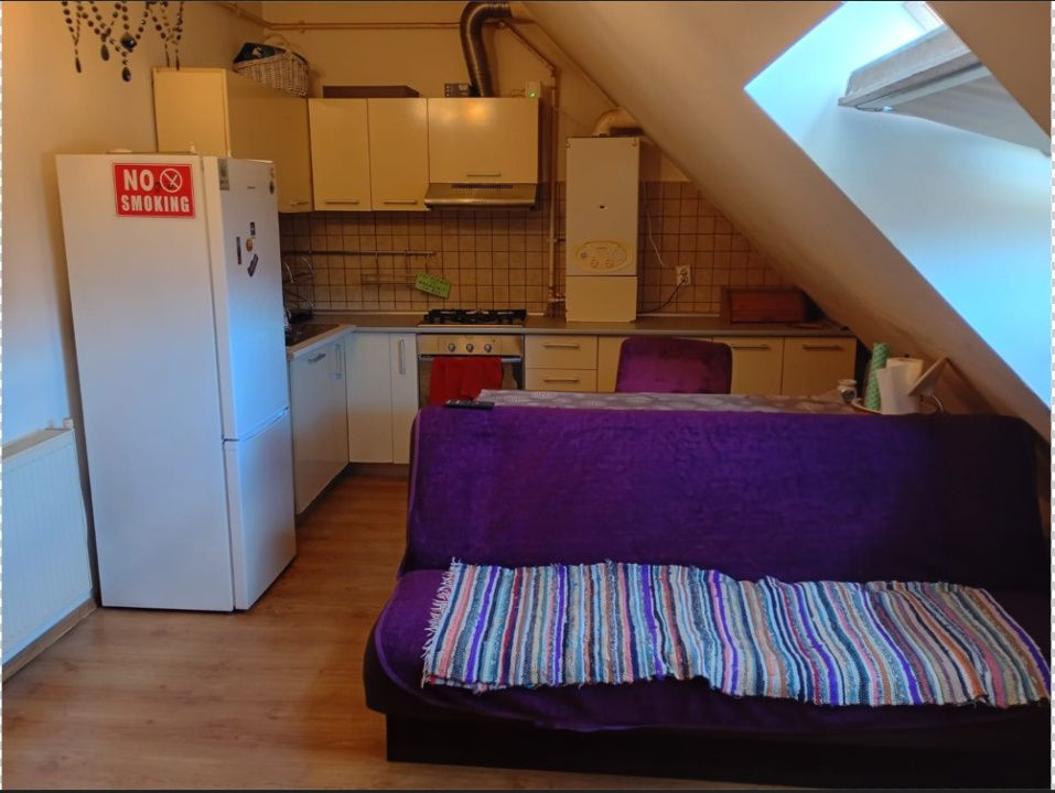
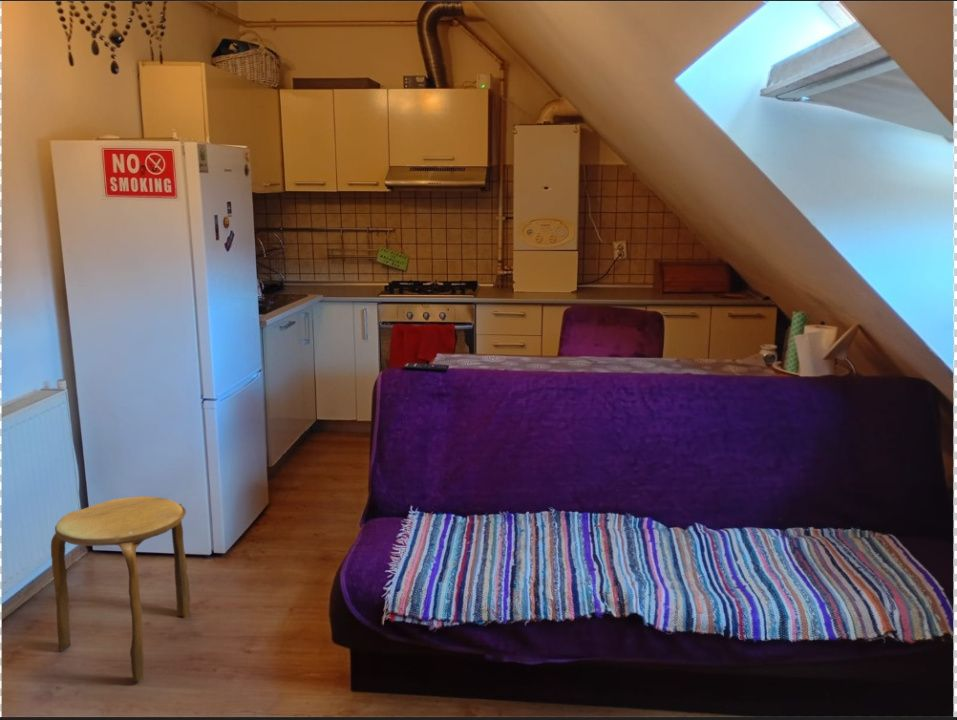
+ stool (129, 580)
